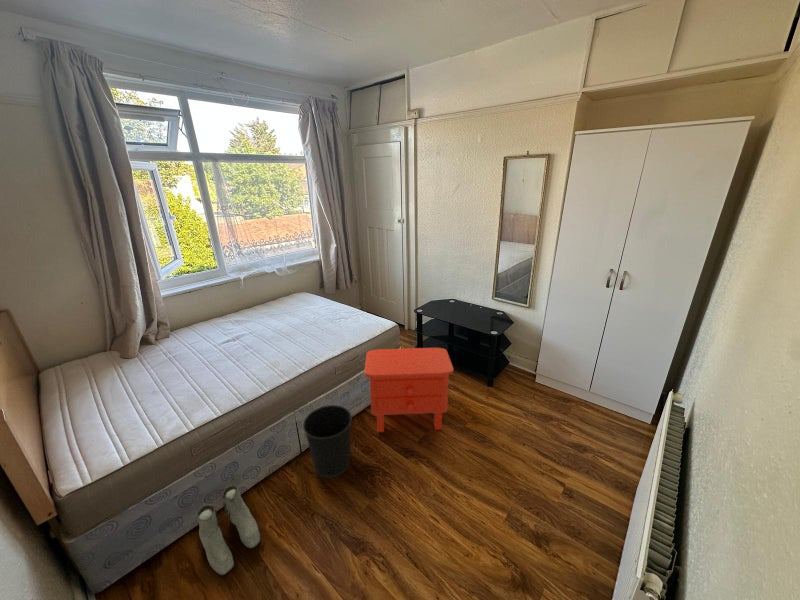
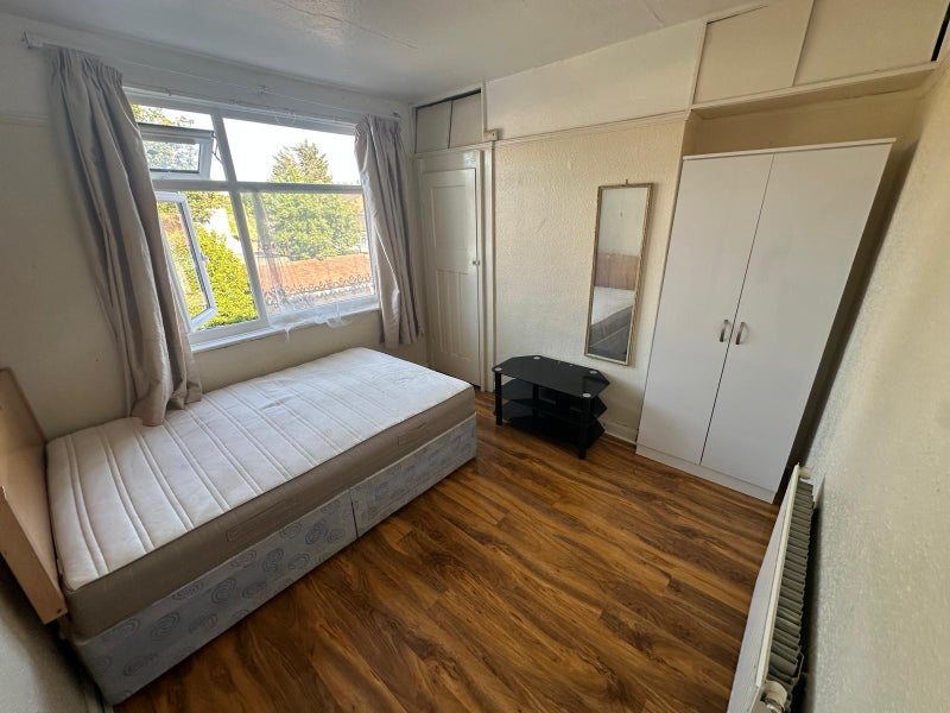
- nightstand (408, 390)
- wastebasket (330, 442)
- boots (231, 521)
